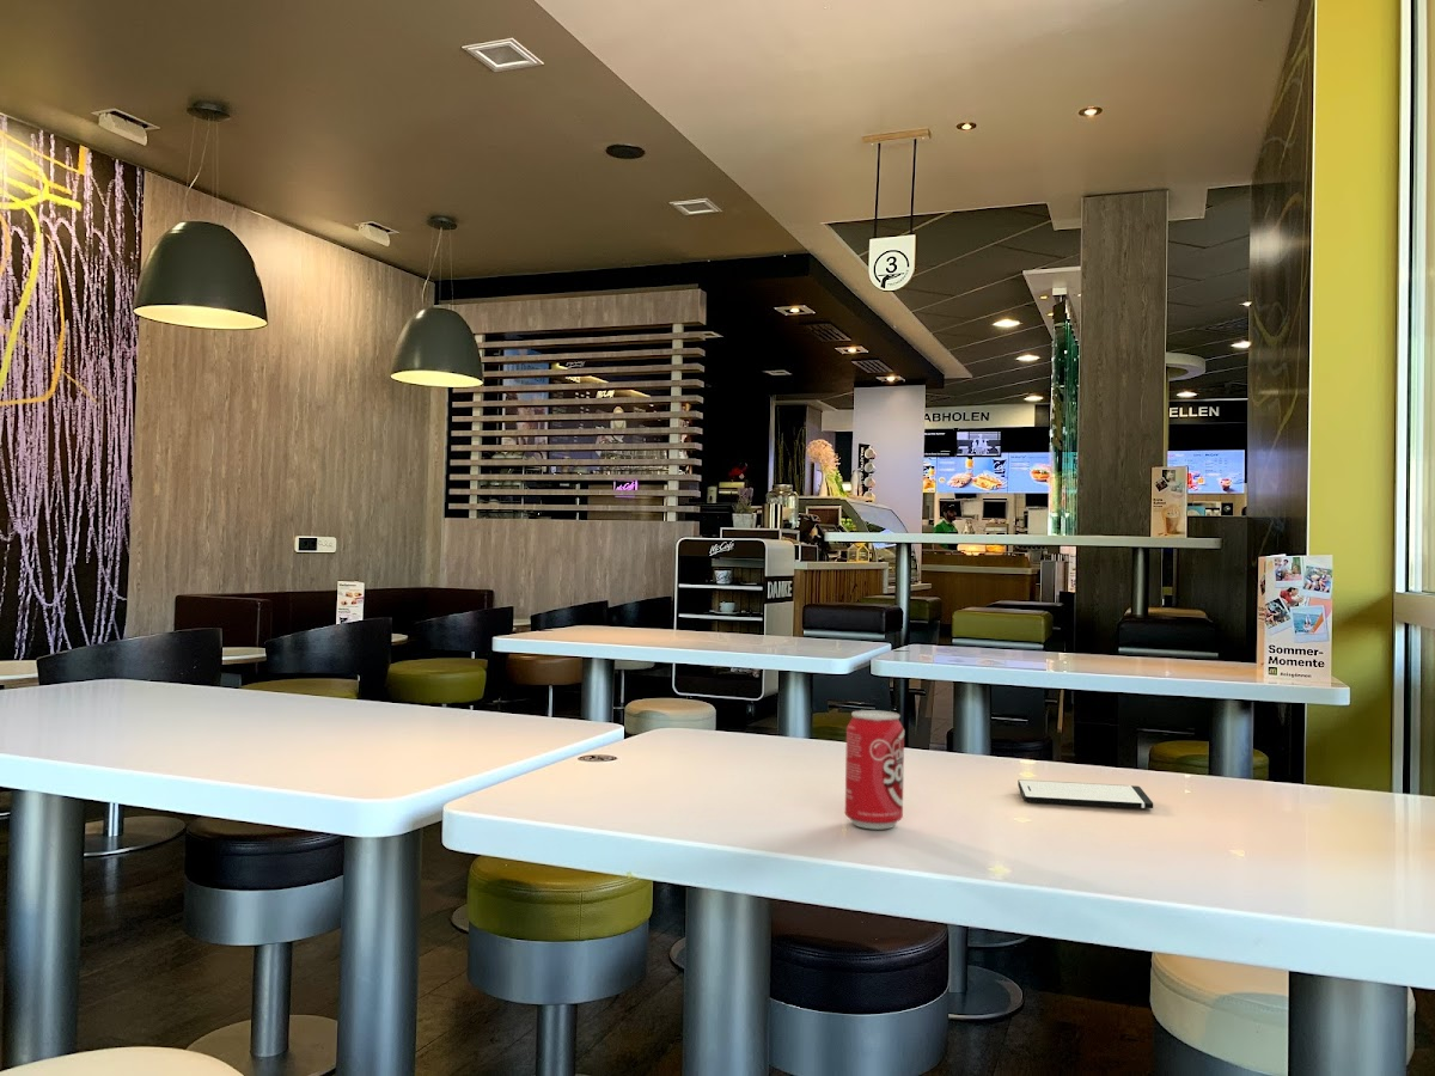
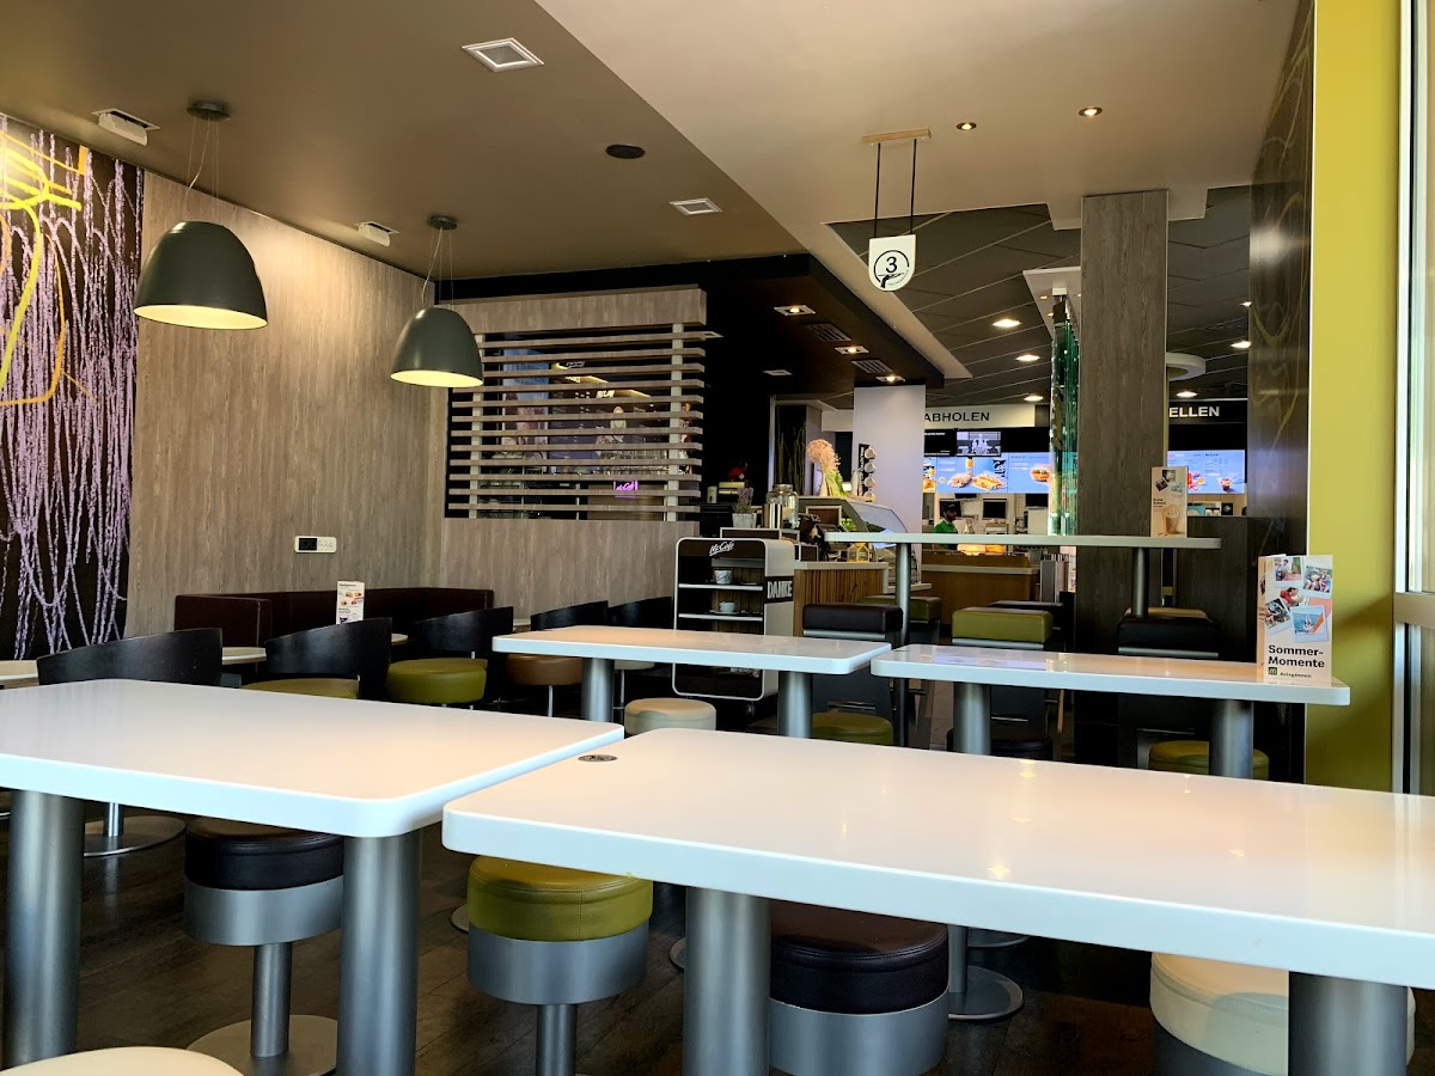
- beverage can (874, 769)
- smartphone (1082, 794)
